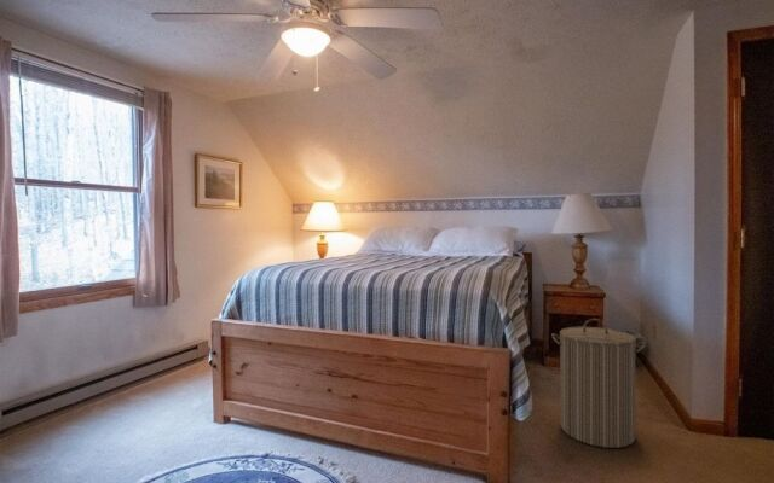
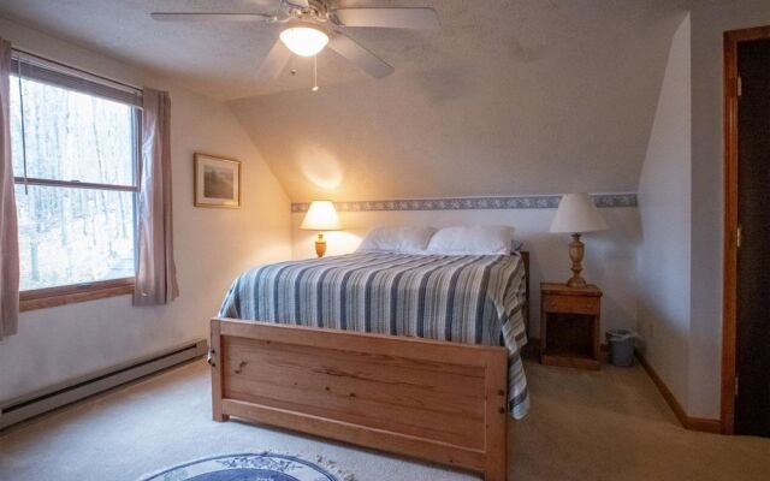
- laundry hamper (596, 374)
